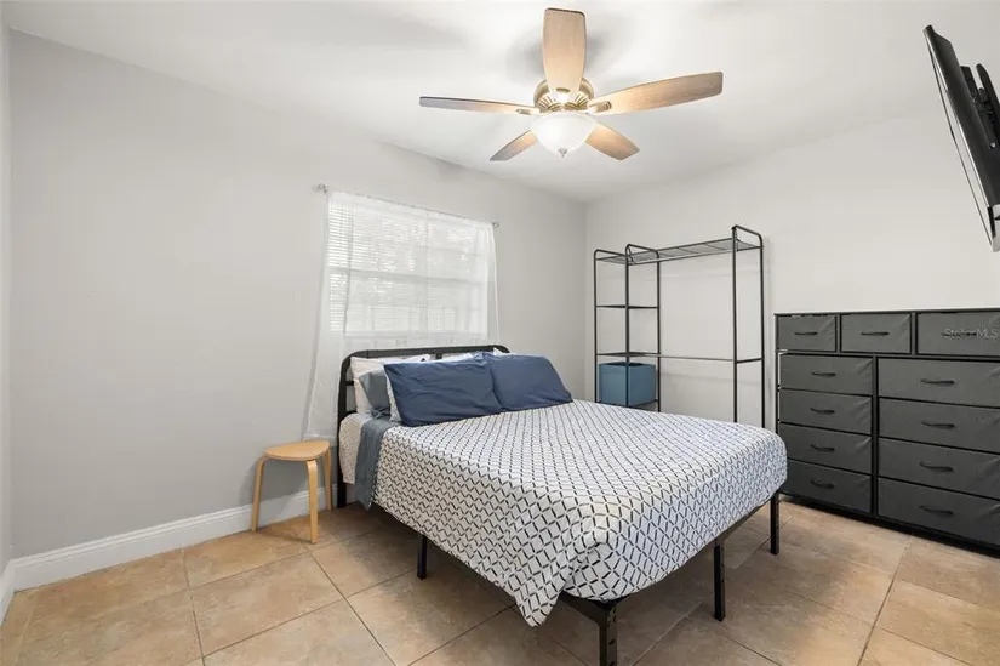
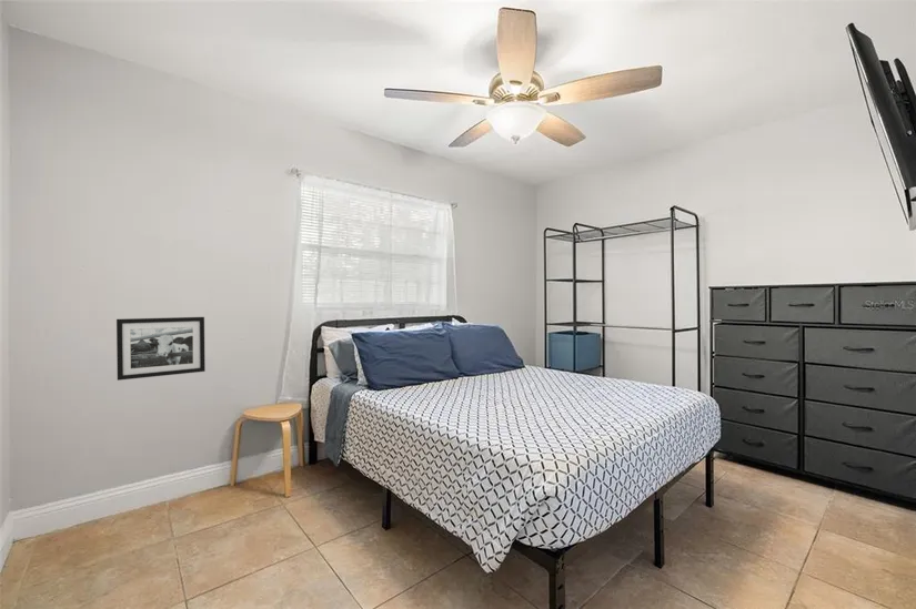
+ picture frame (162, 346)
